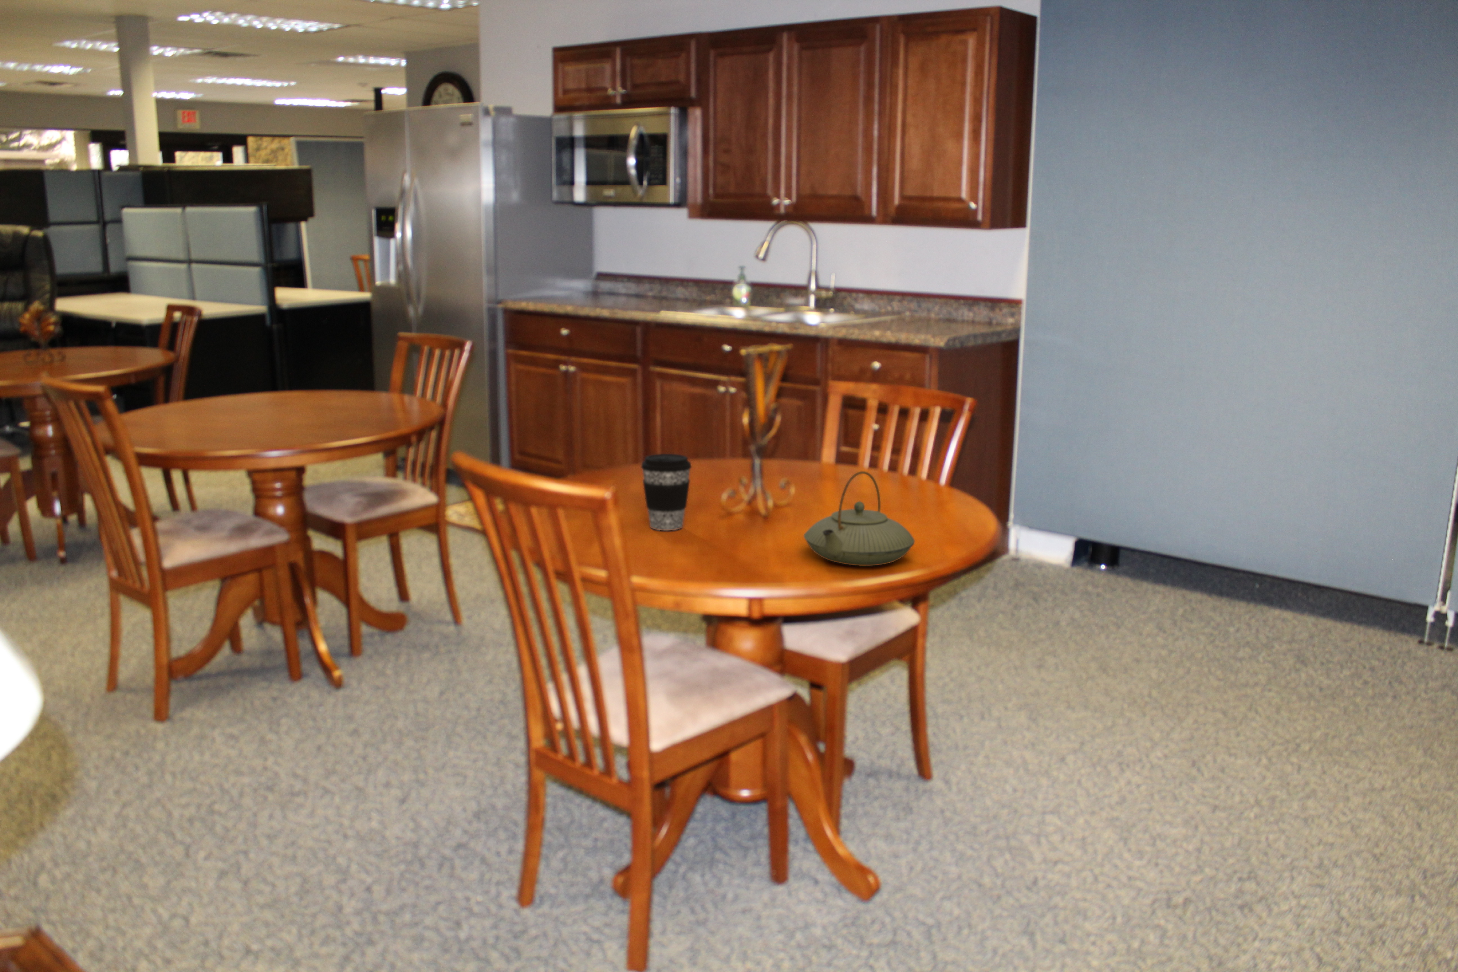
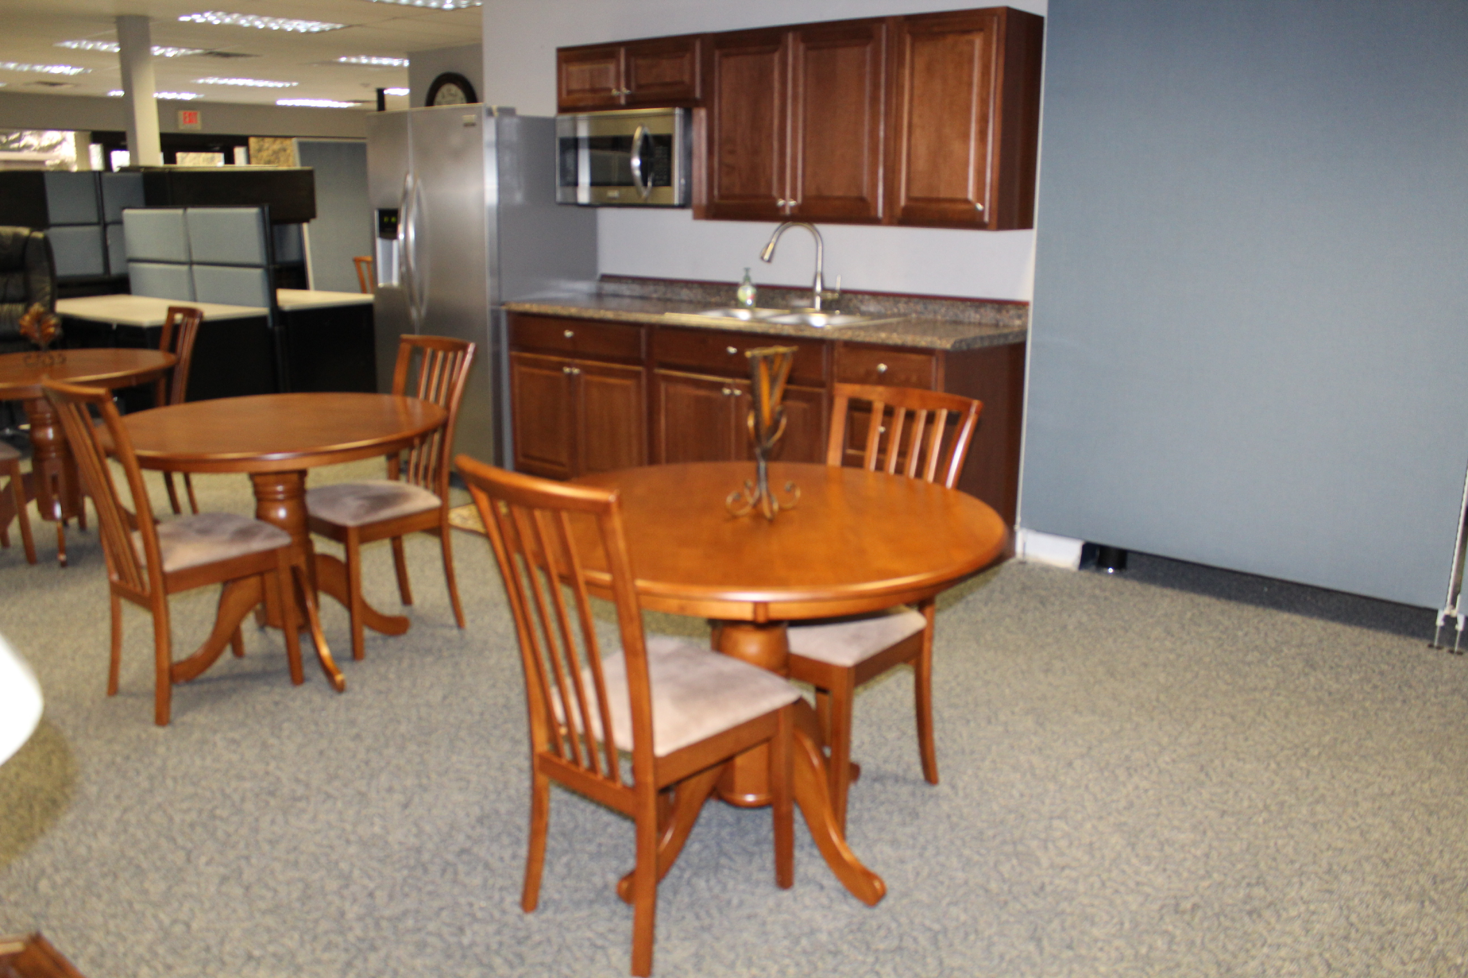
- teapot (856, 516)
- coffee cup (666, 491)
